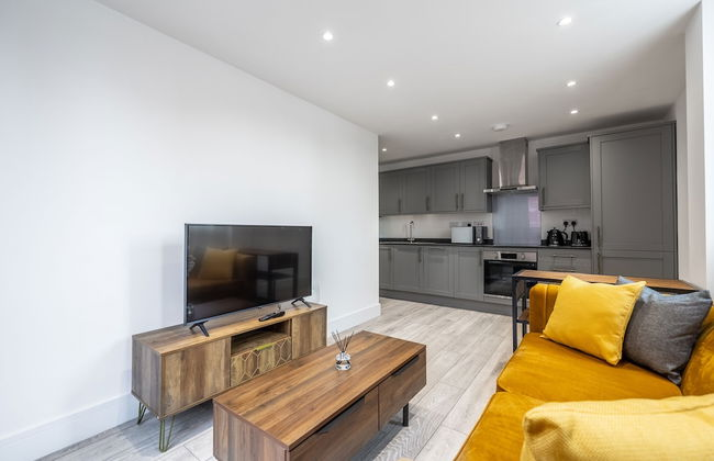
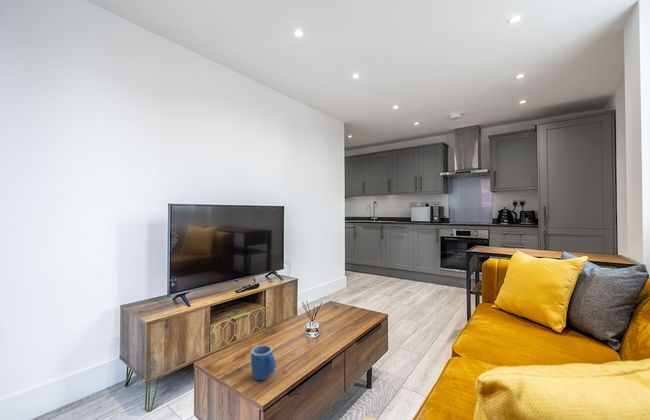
+ mug (263, 363)
